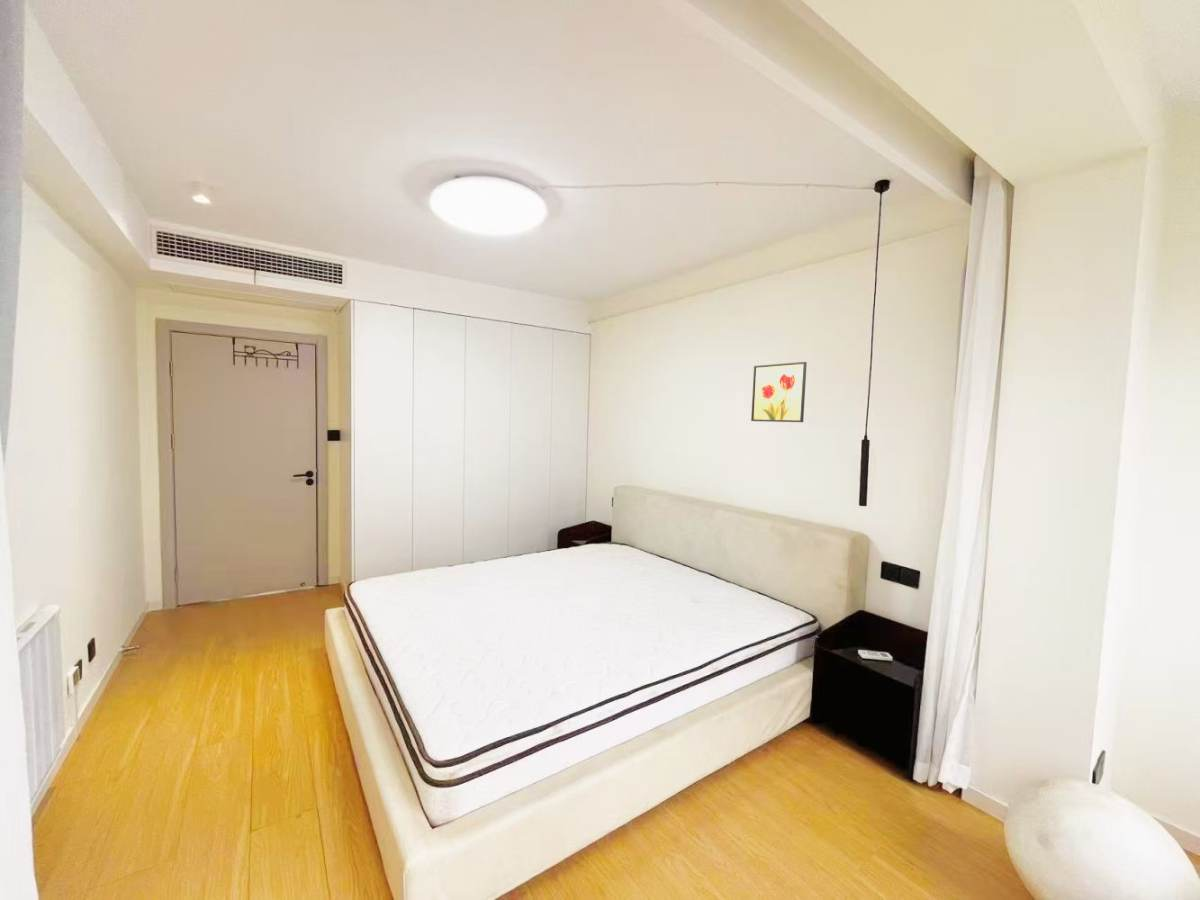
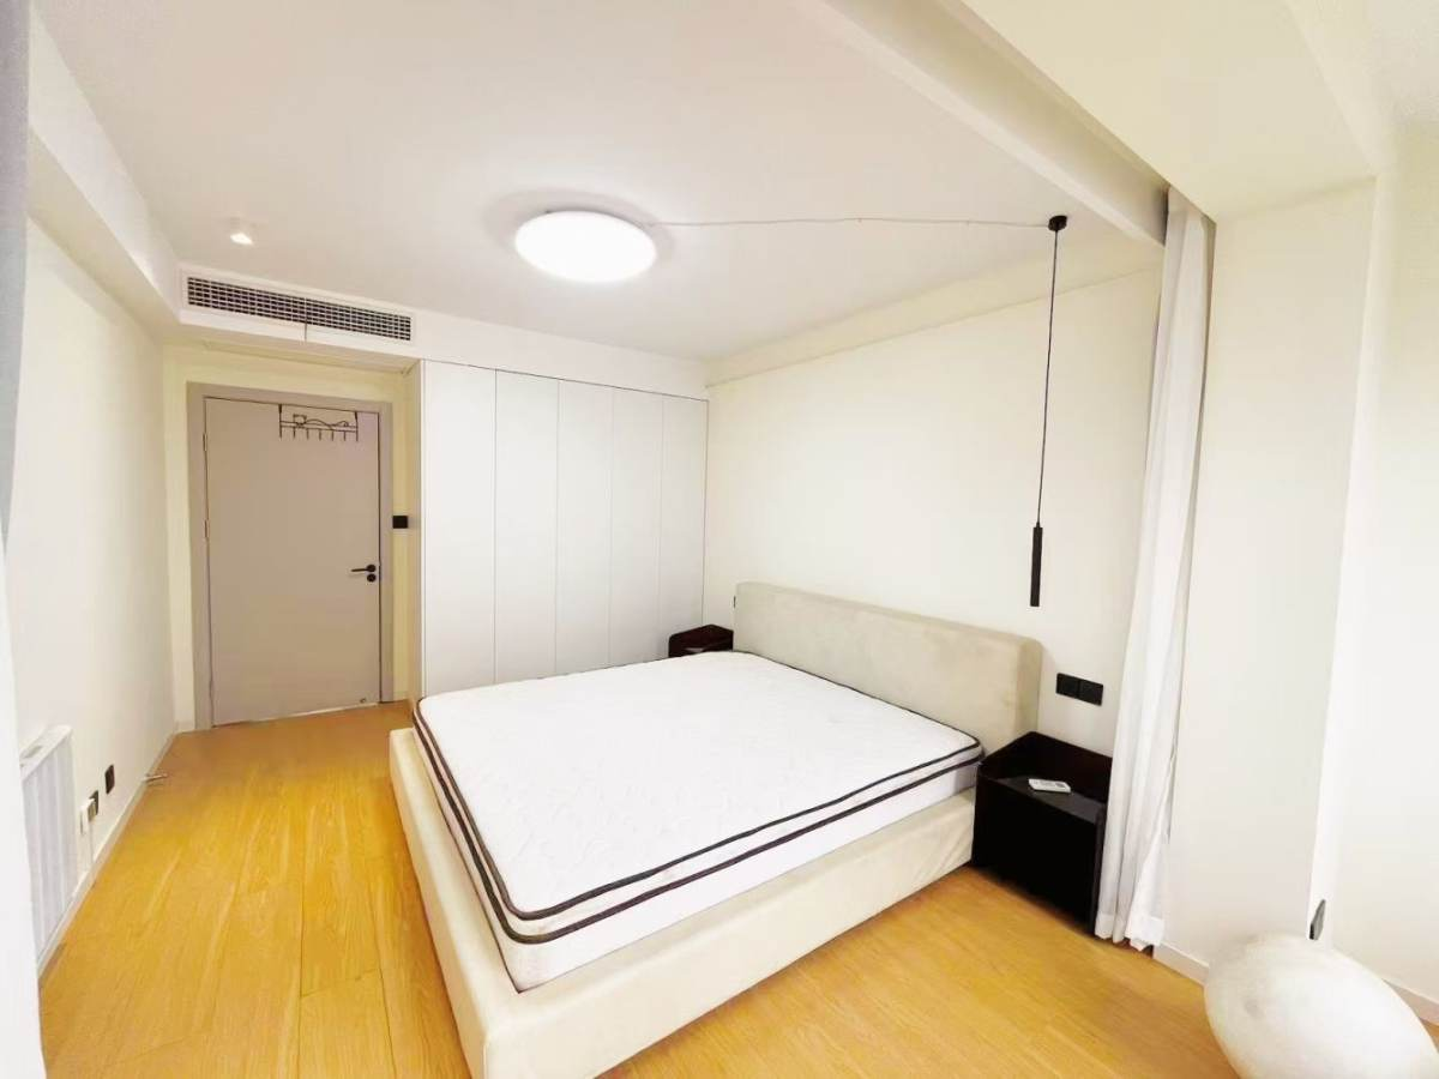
- wall art (778, 393)
